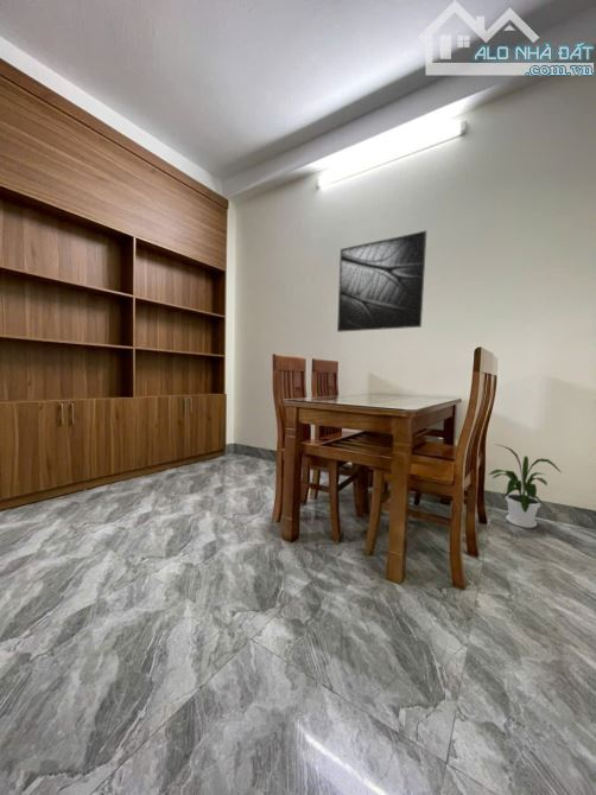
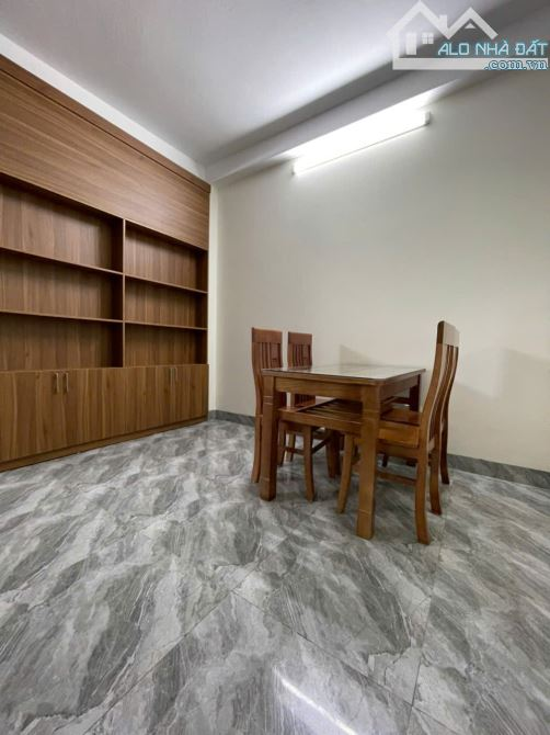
- house plant (521, 485)
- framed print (378, 285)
